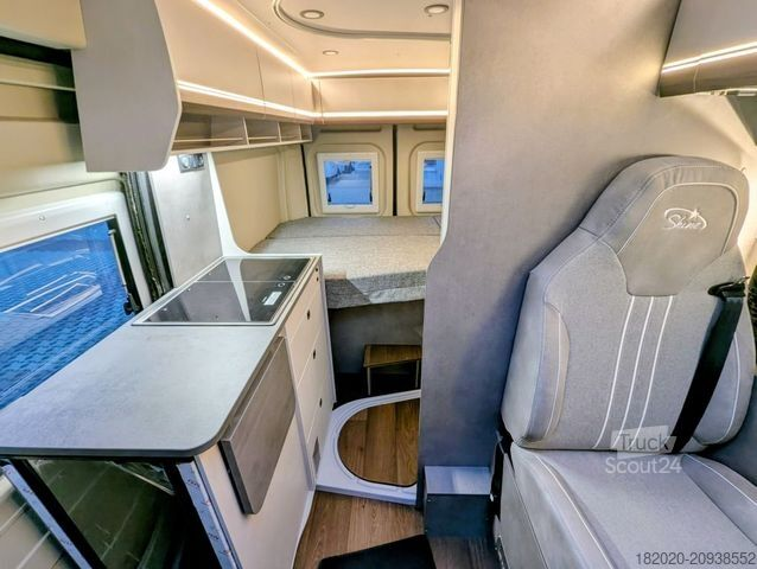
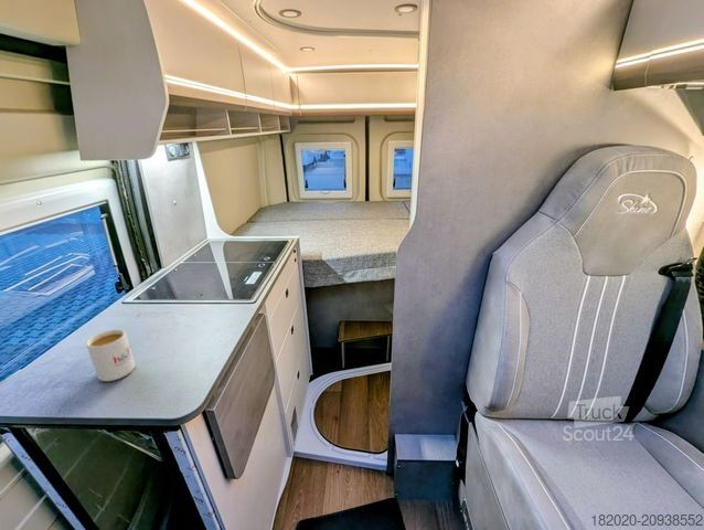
+ mug (114, 351)
